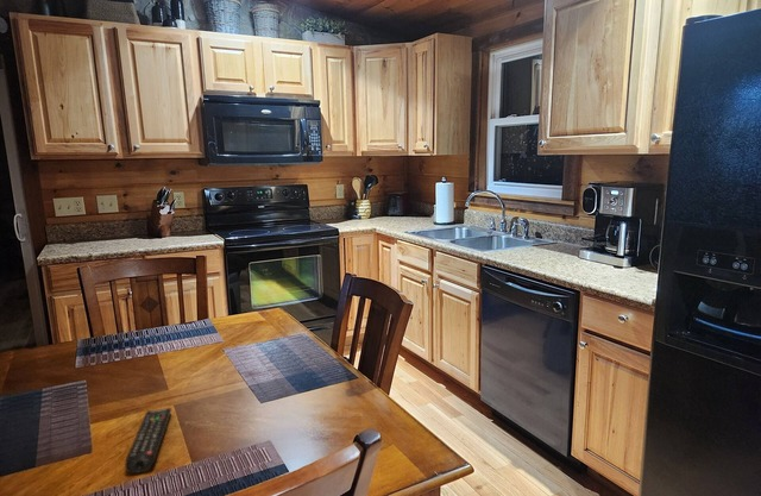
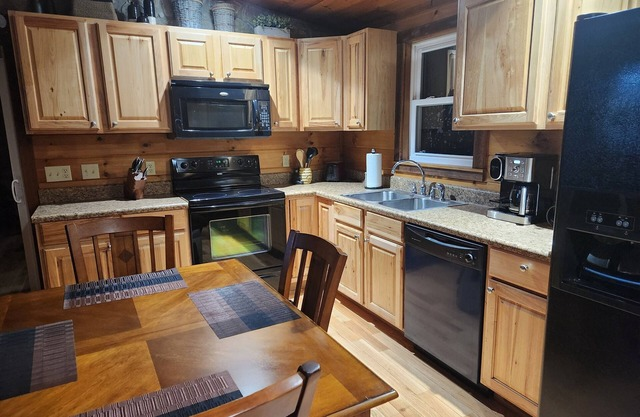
- remote control (150, 435)
